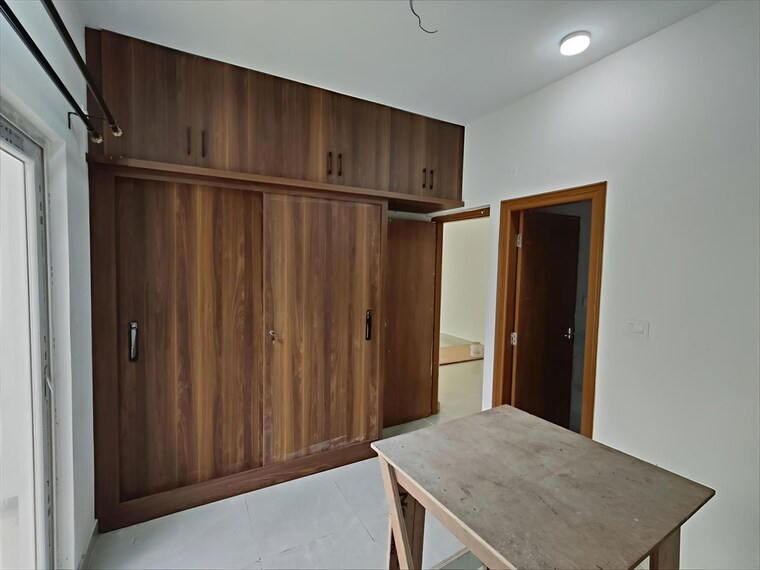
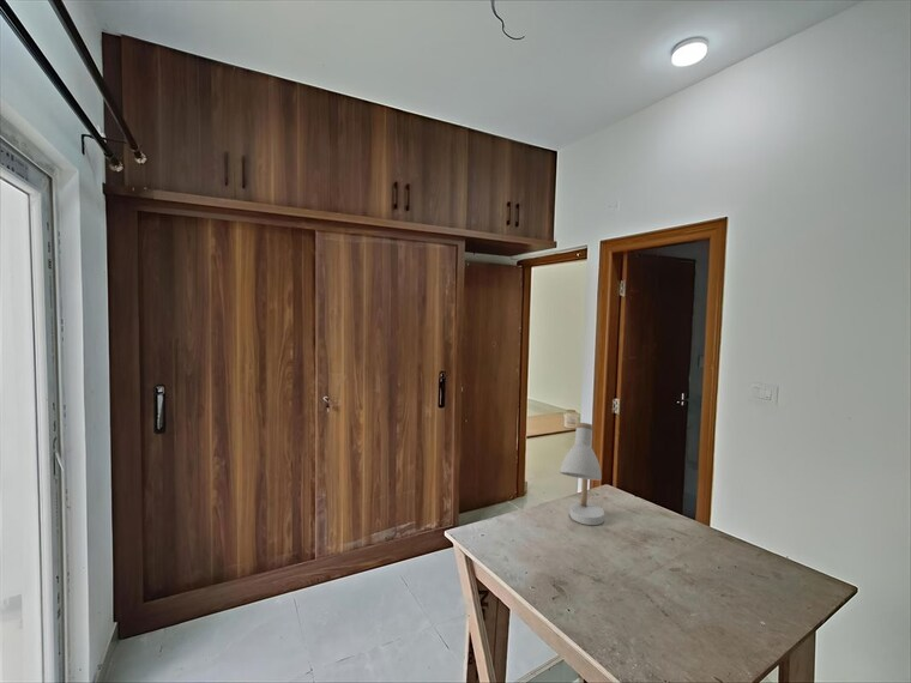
+ desk lamp (586, 470)
